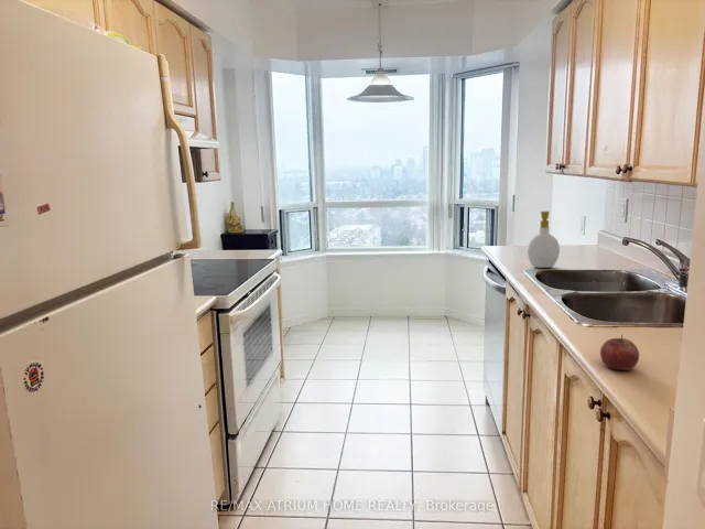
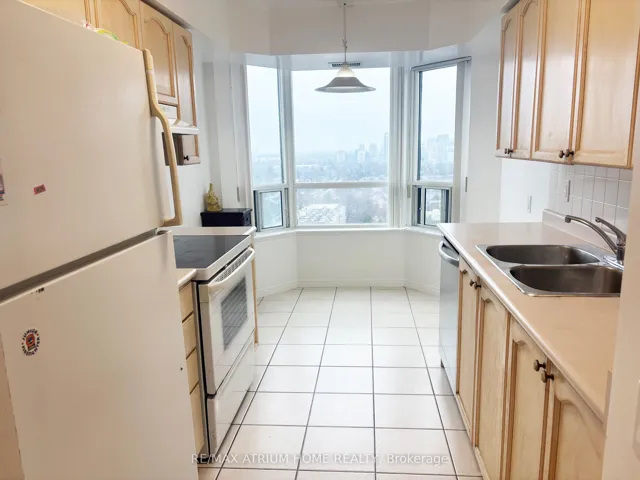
- soap bottle (543, 239)
- apple (619, 350)
